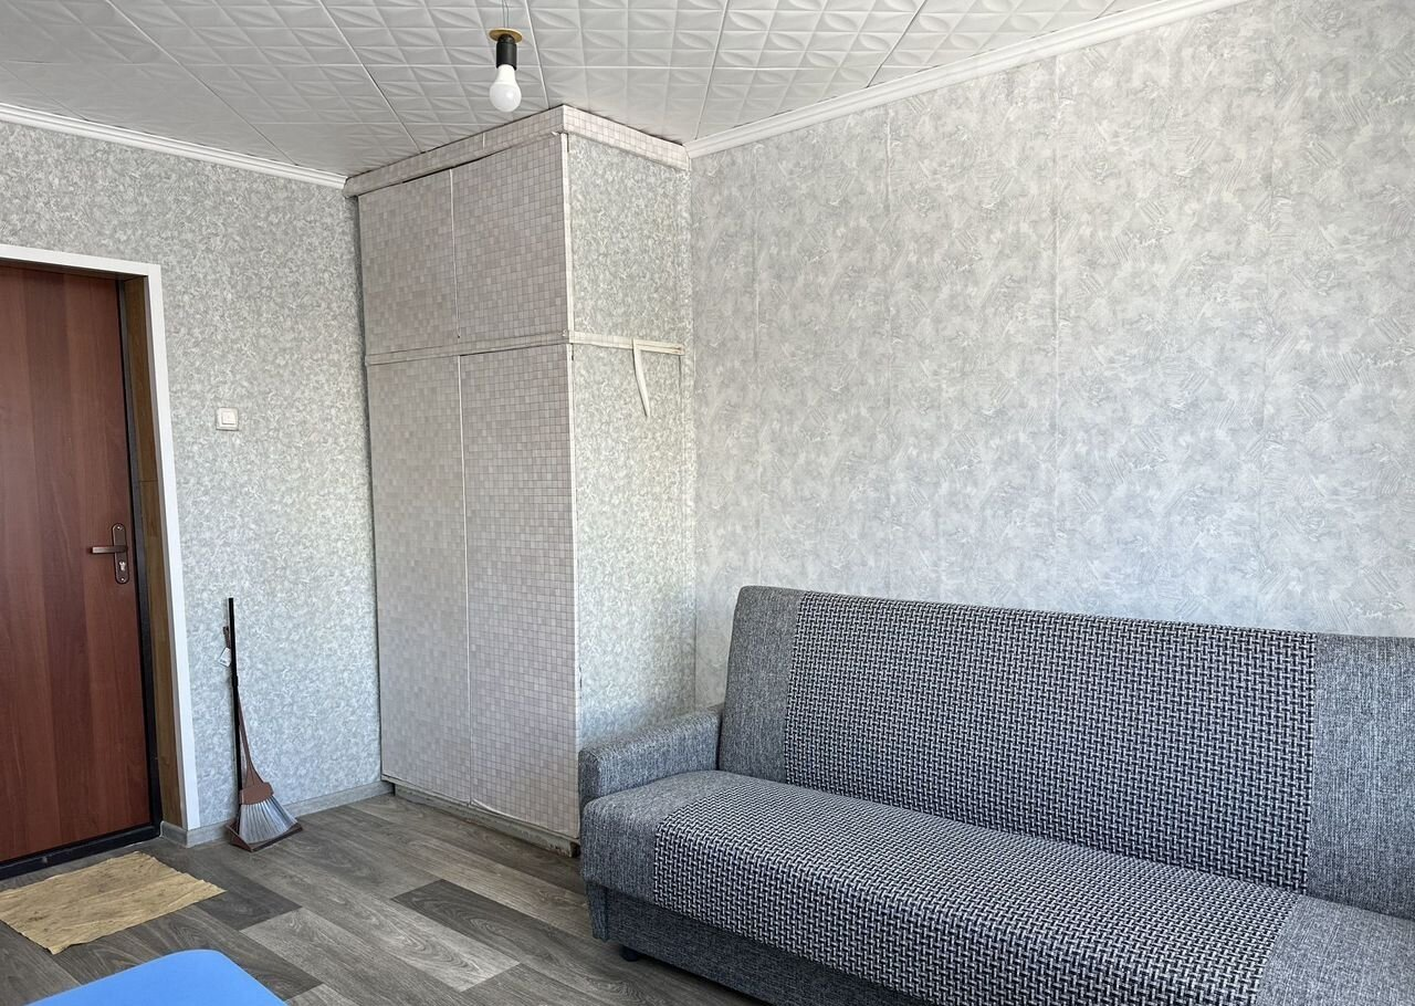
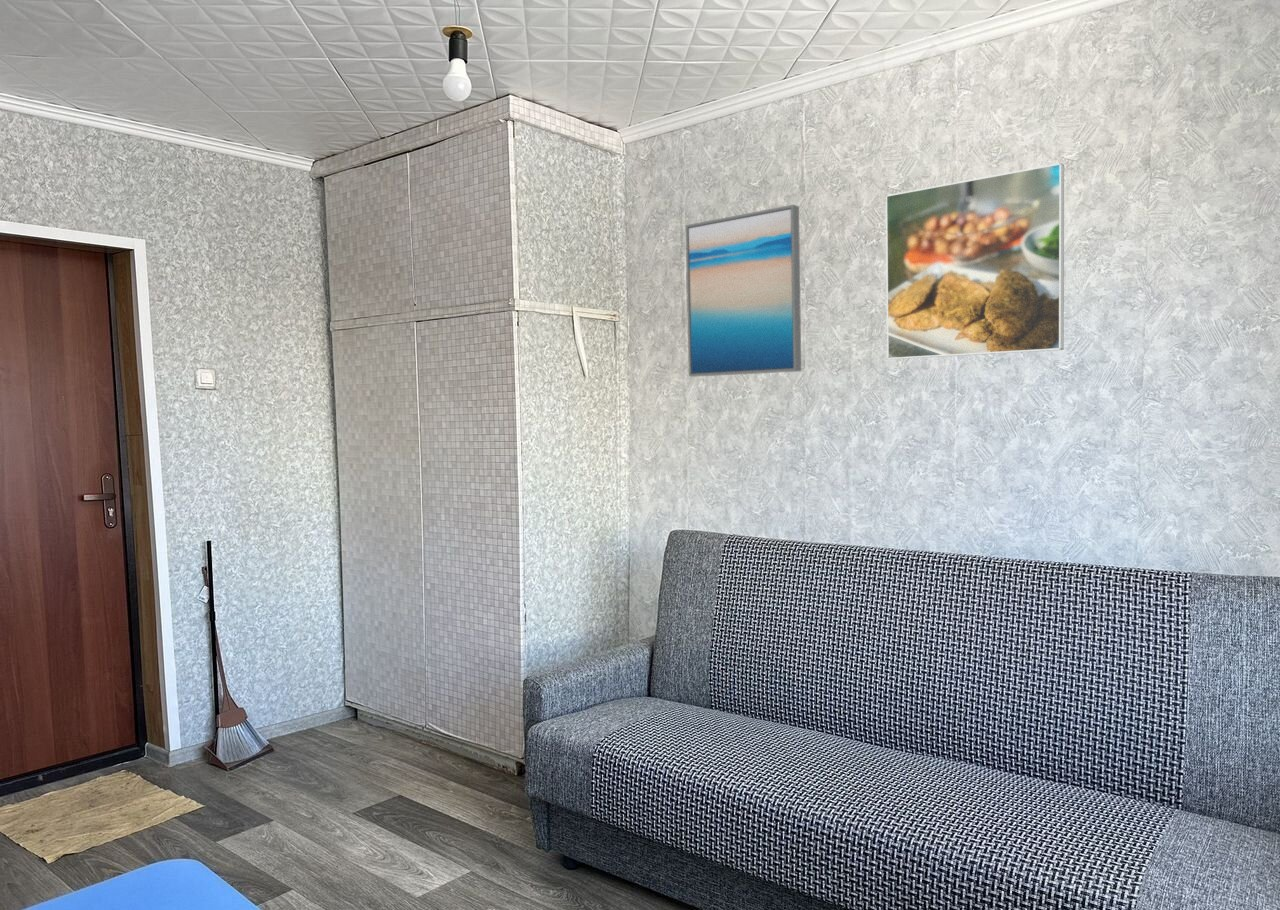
+ wall art (741, 295)
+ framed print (969, 268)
